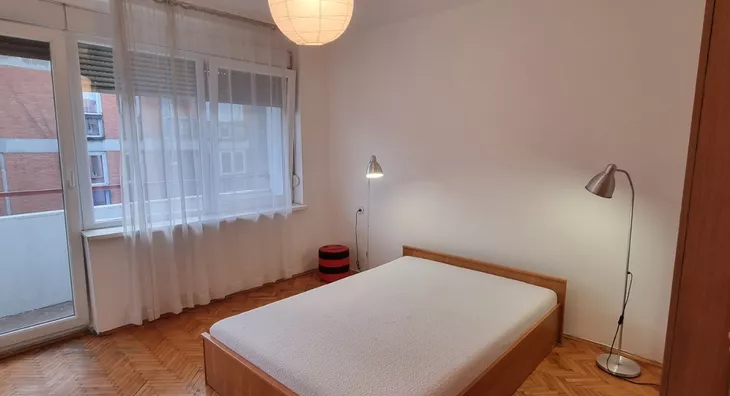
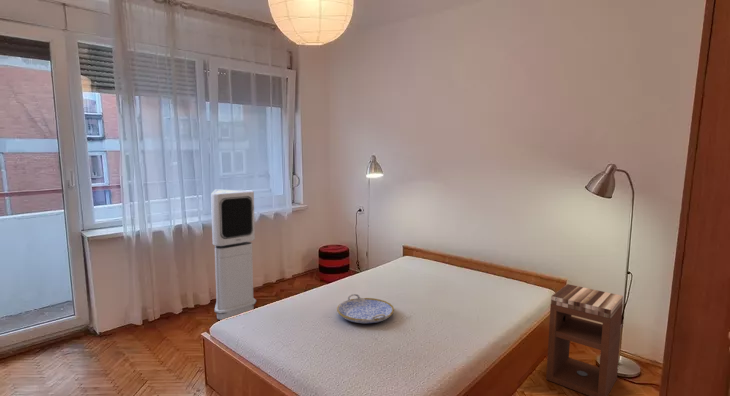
+ serving tray (365, 309)
+ air purifier (227, 251)
+ nightstand (584, 337)
